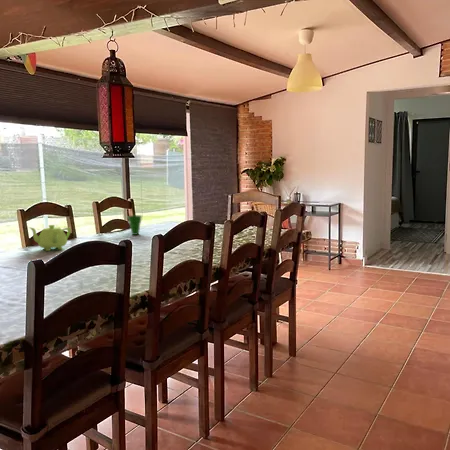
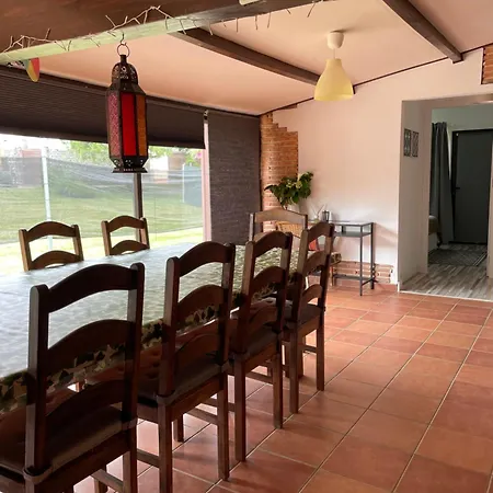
- teapot (51, 237)
- flower pot (135, 225)
